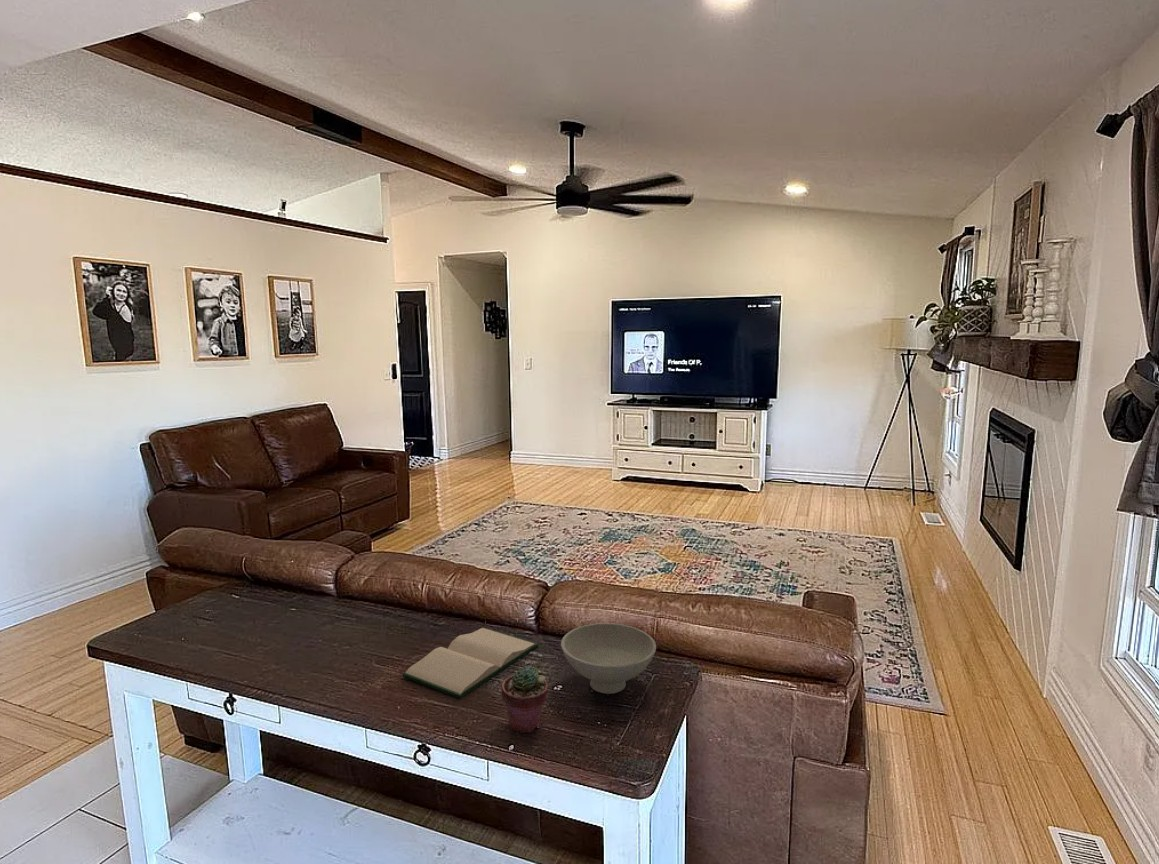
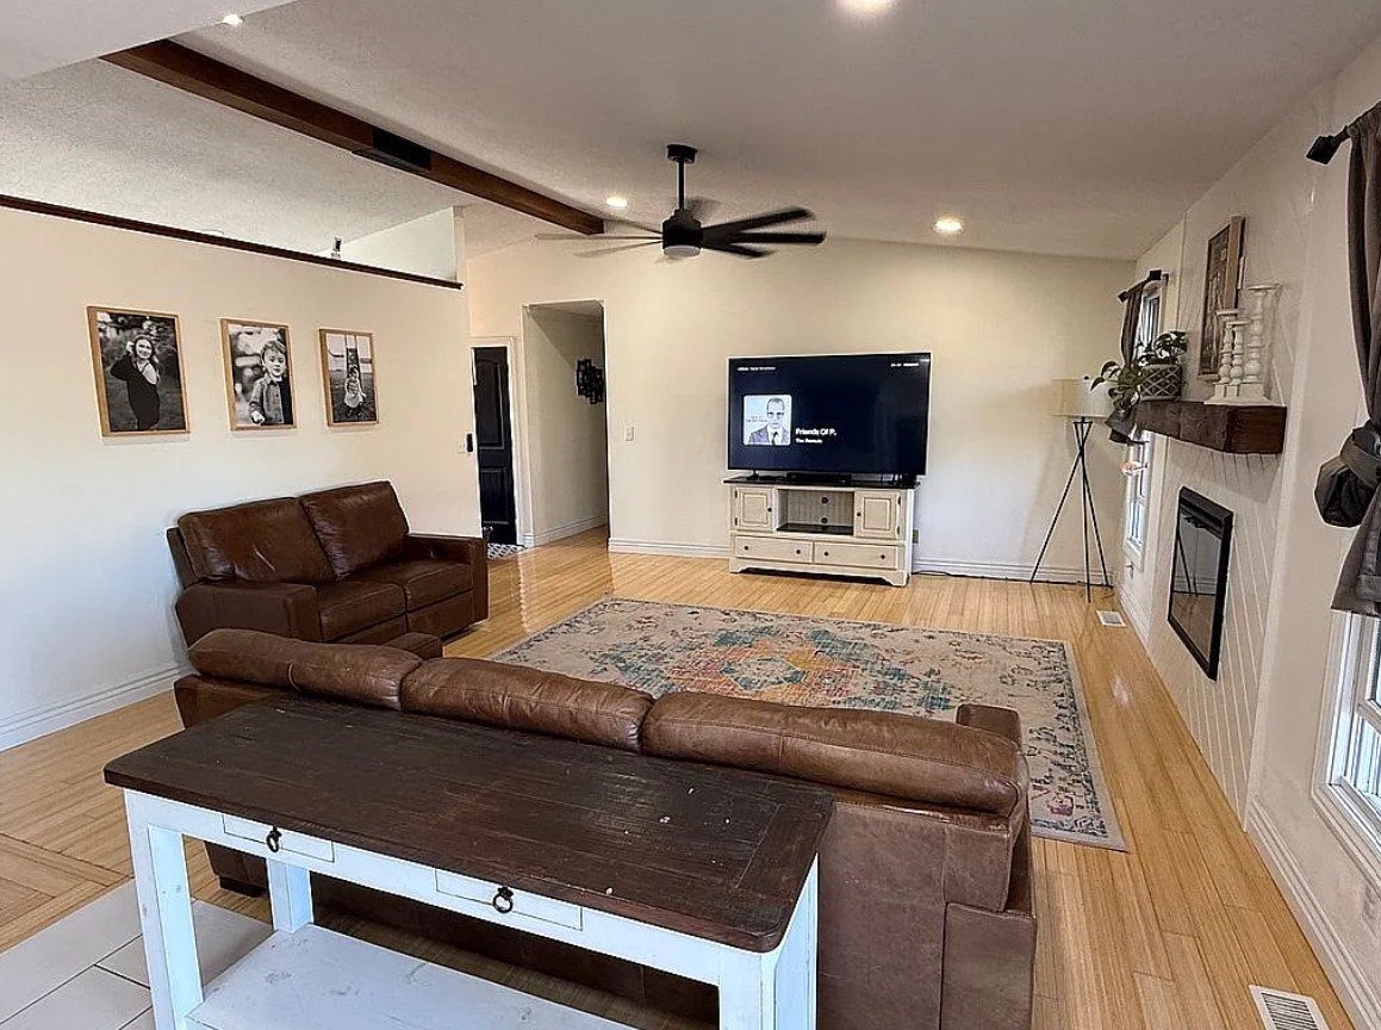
- hardback book (473, 655)
- potted succulent (524, 696)
- bowl (608, 663)
